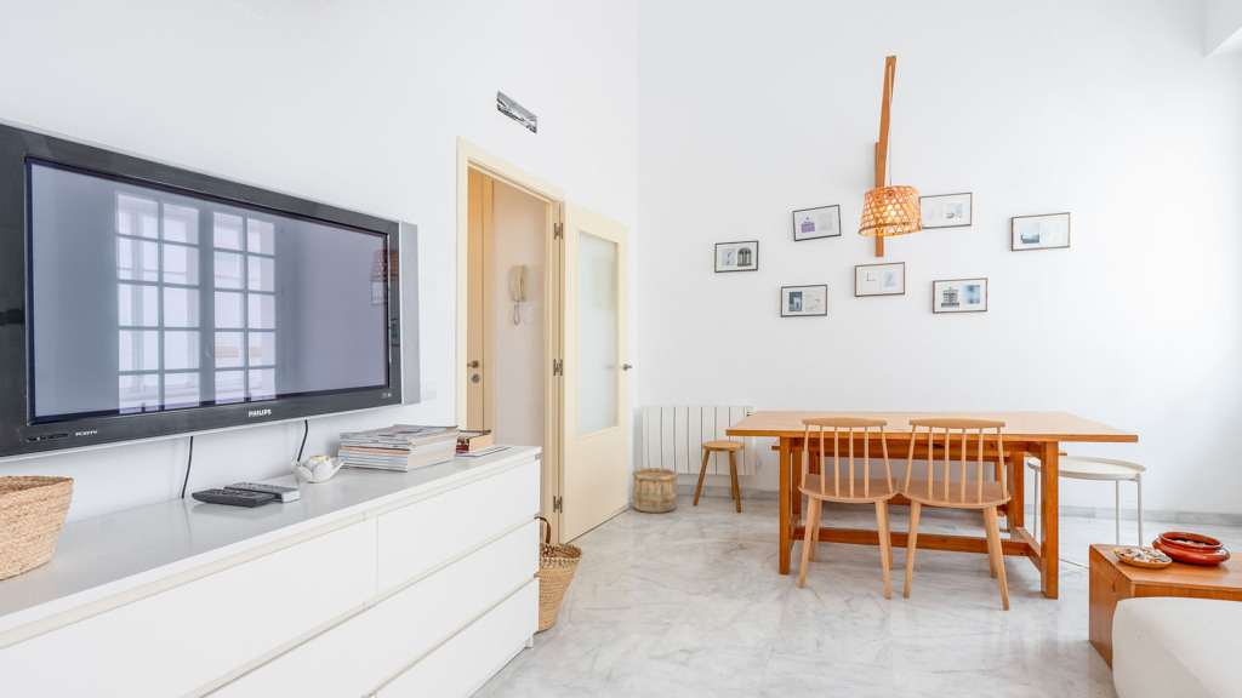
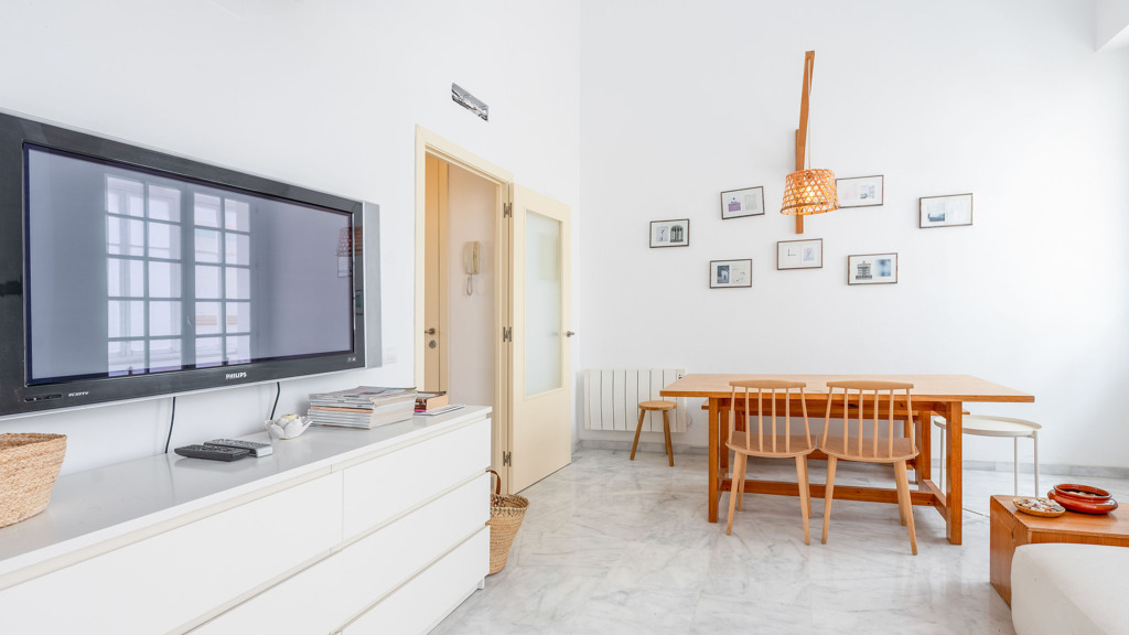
- wooden bucket (655, 490)
